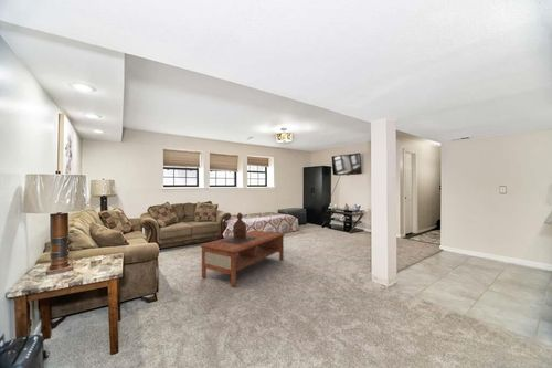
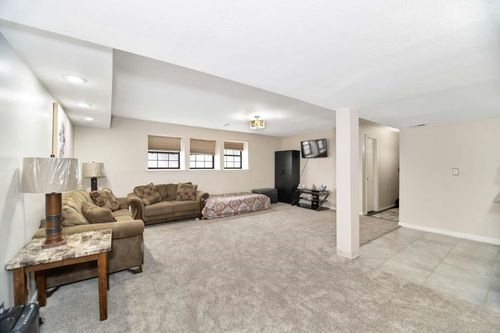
- coffee table (246, 253)
- lantern (238, 225)
